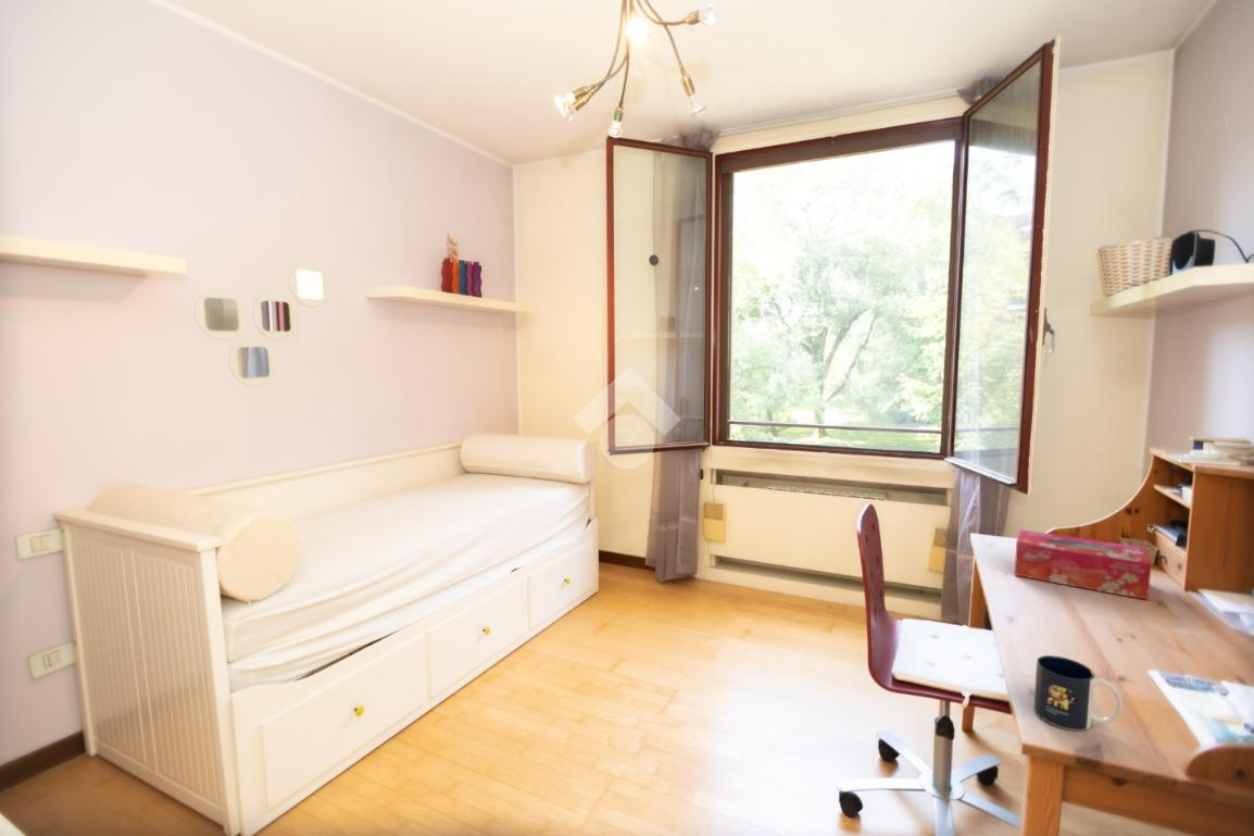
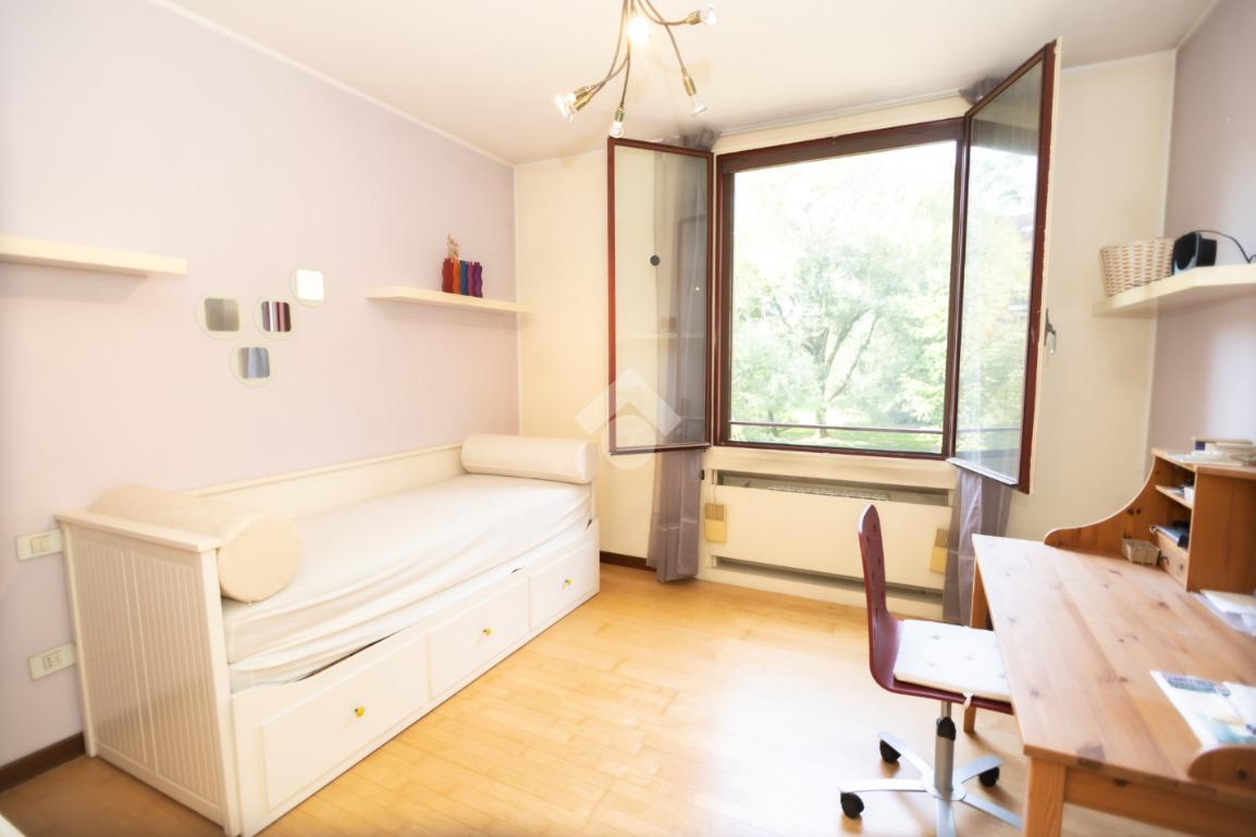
- tissue box (1078, 561)
- mug (1077, 695)
